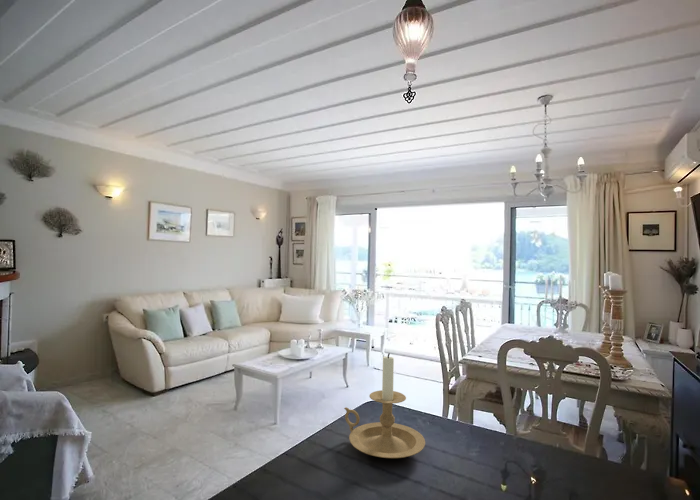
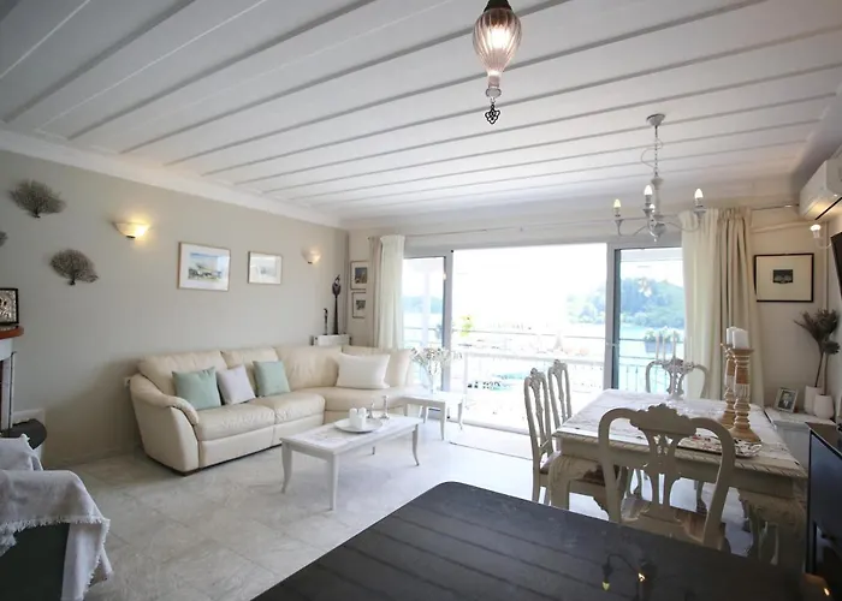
- candle holder (387, 400)
